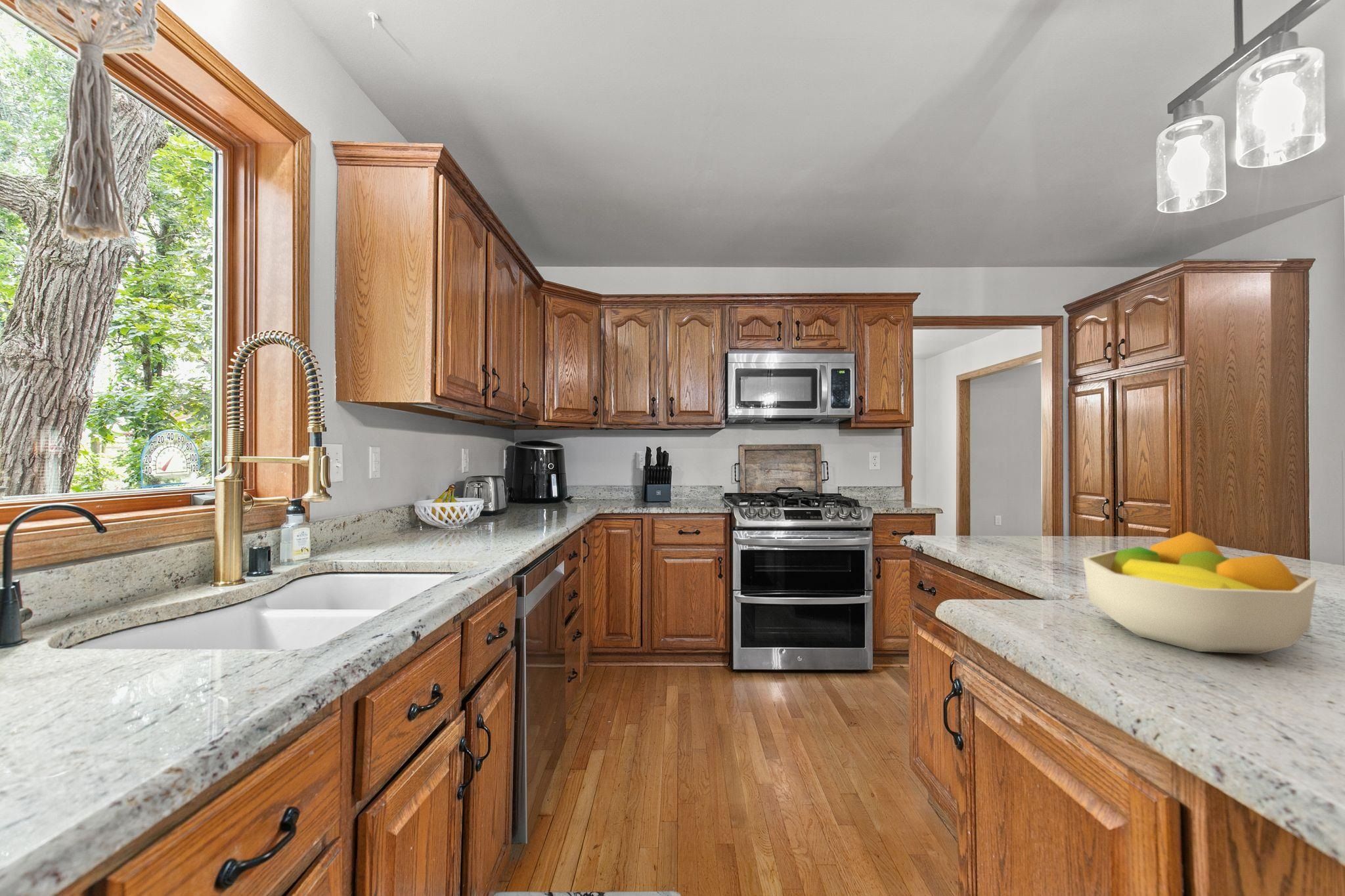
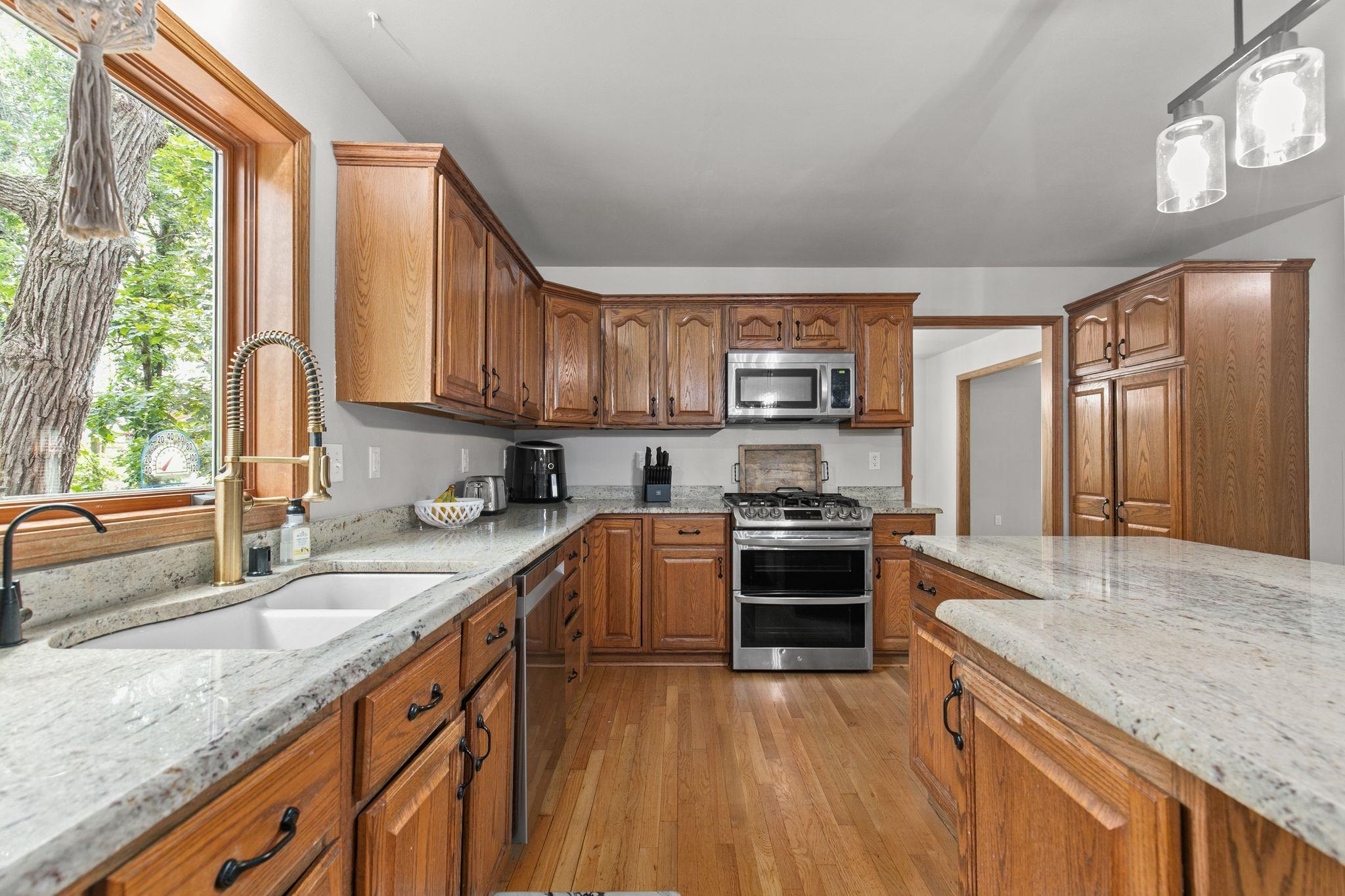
- fruit bowl (1189, 584)
